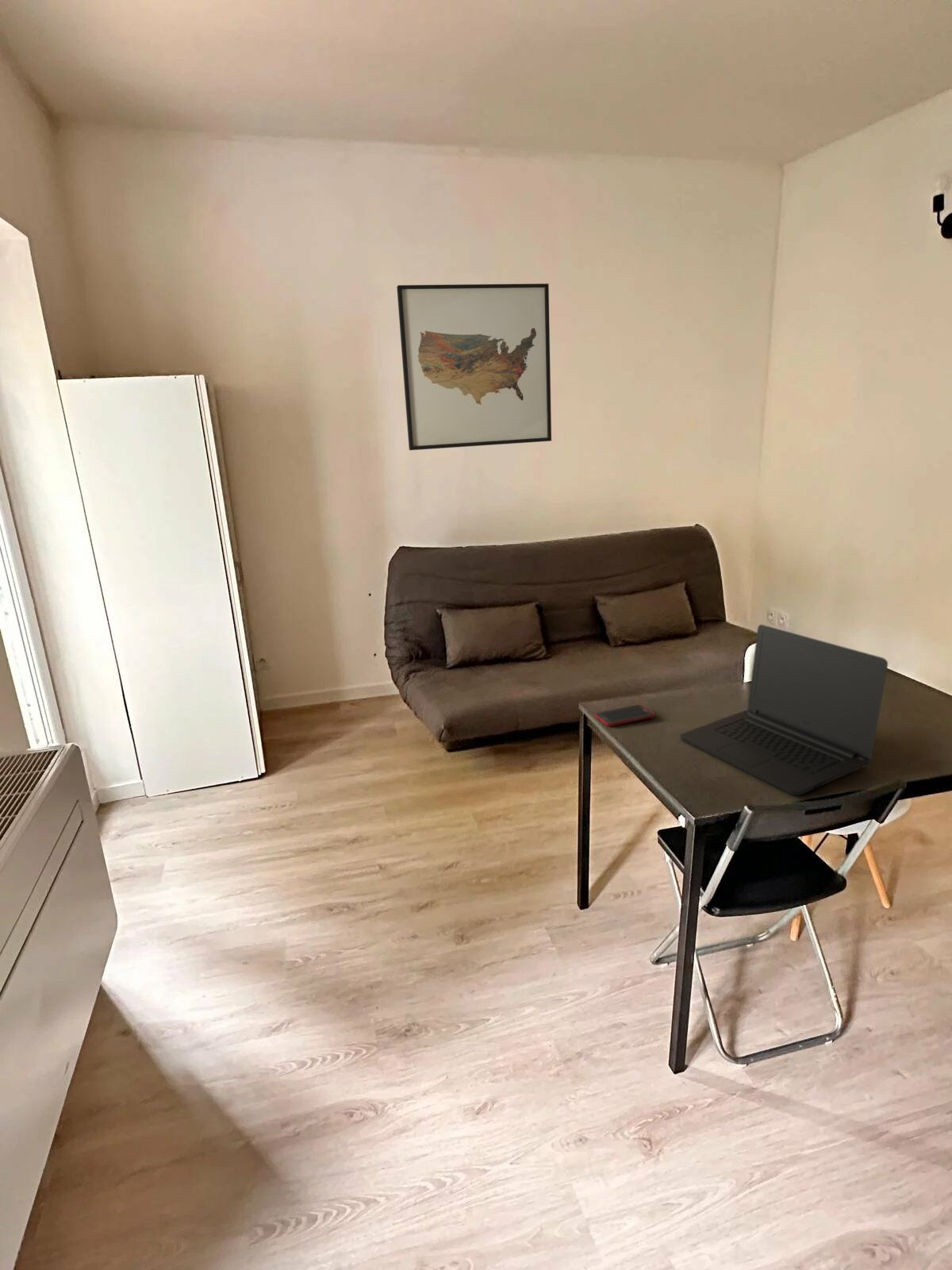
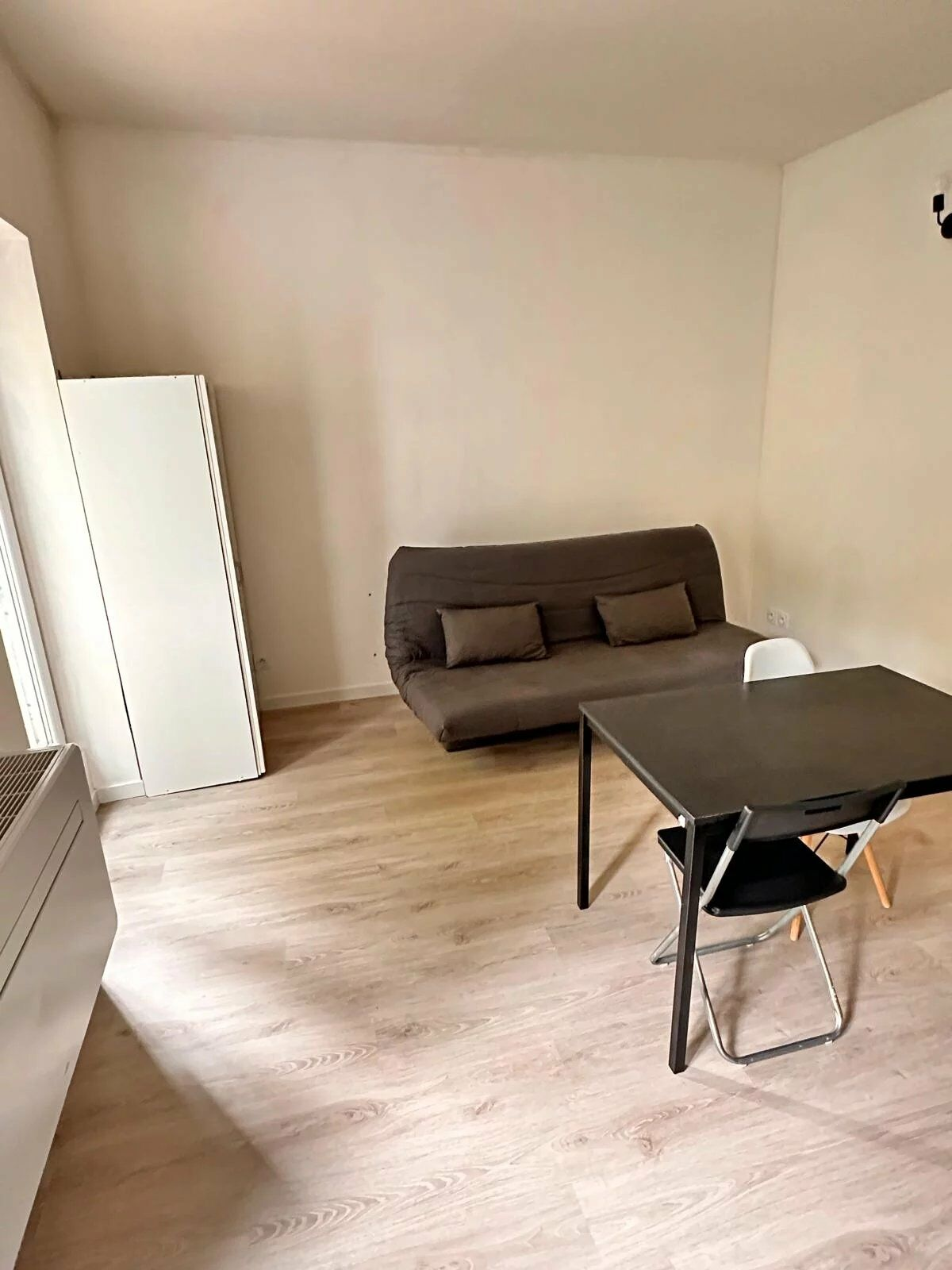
- laptop (776, 702)
- wall art (478, 368)
- cell phone (624, 715)
